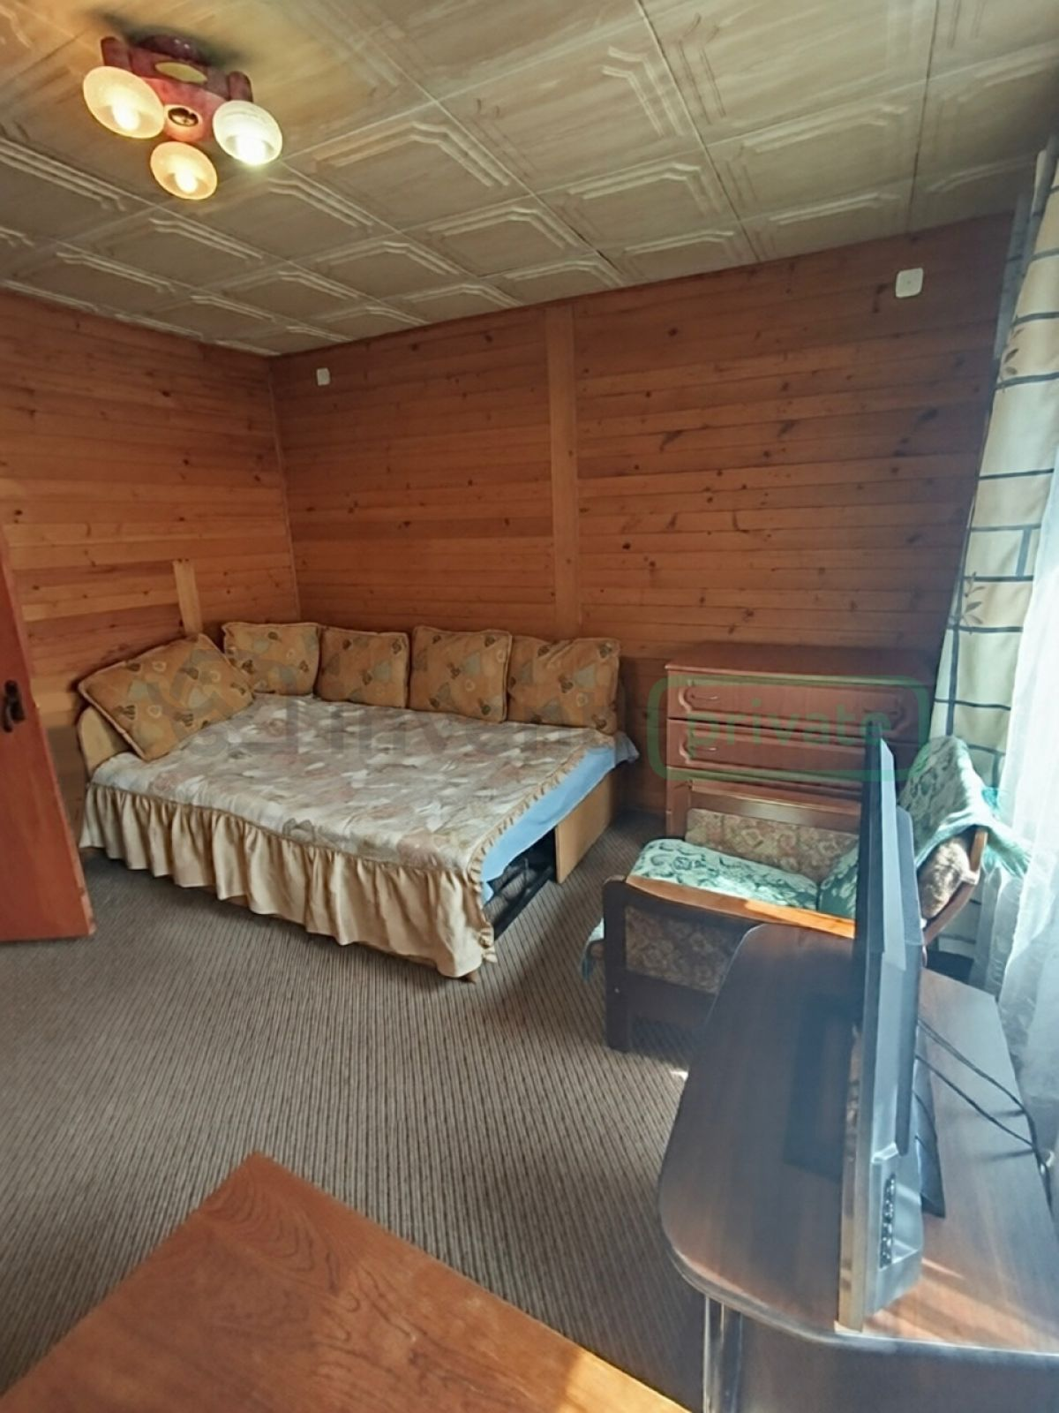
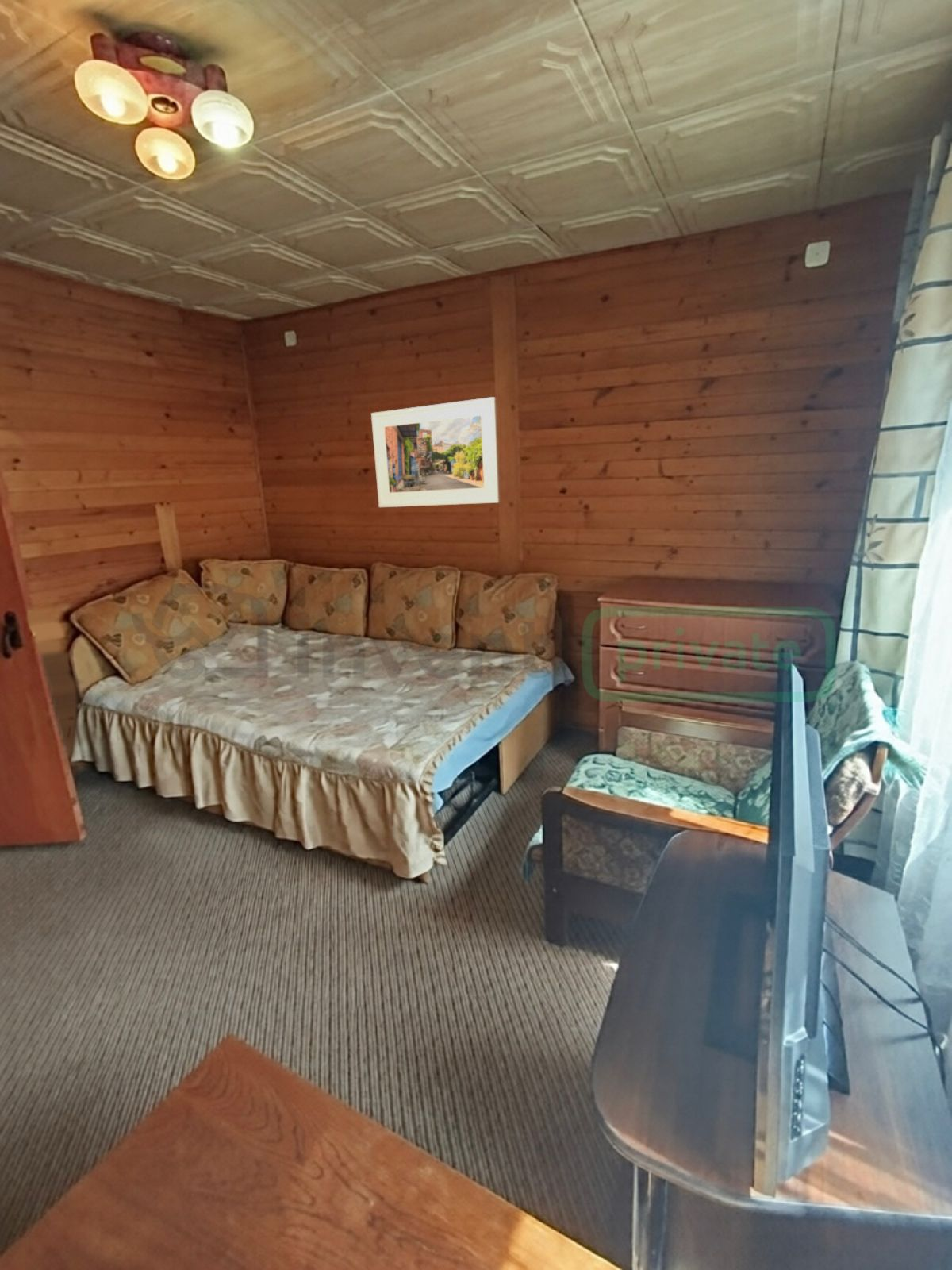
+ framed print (433, 456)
